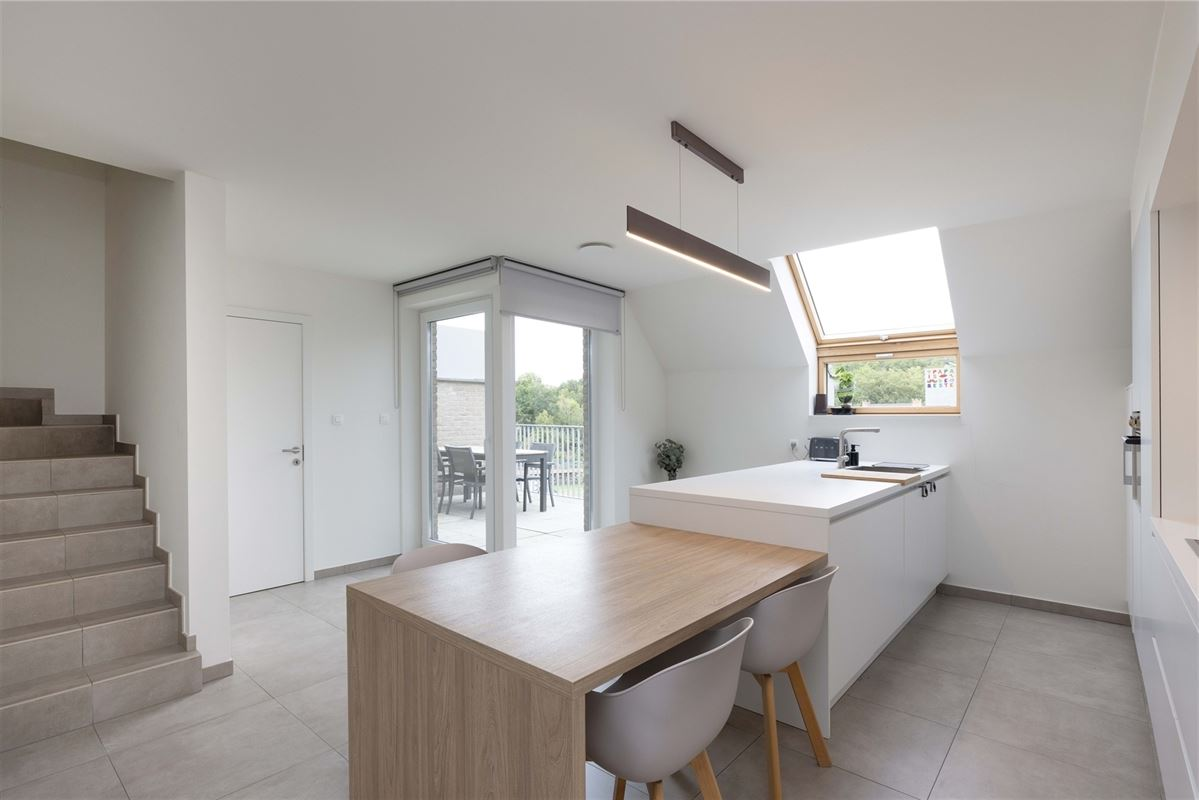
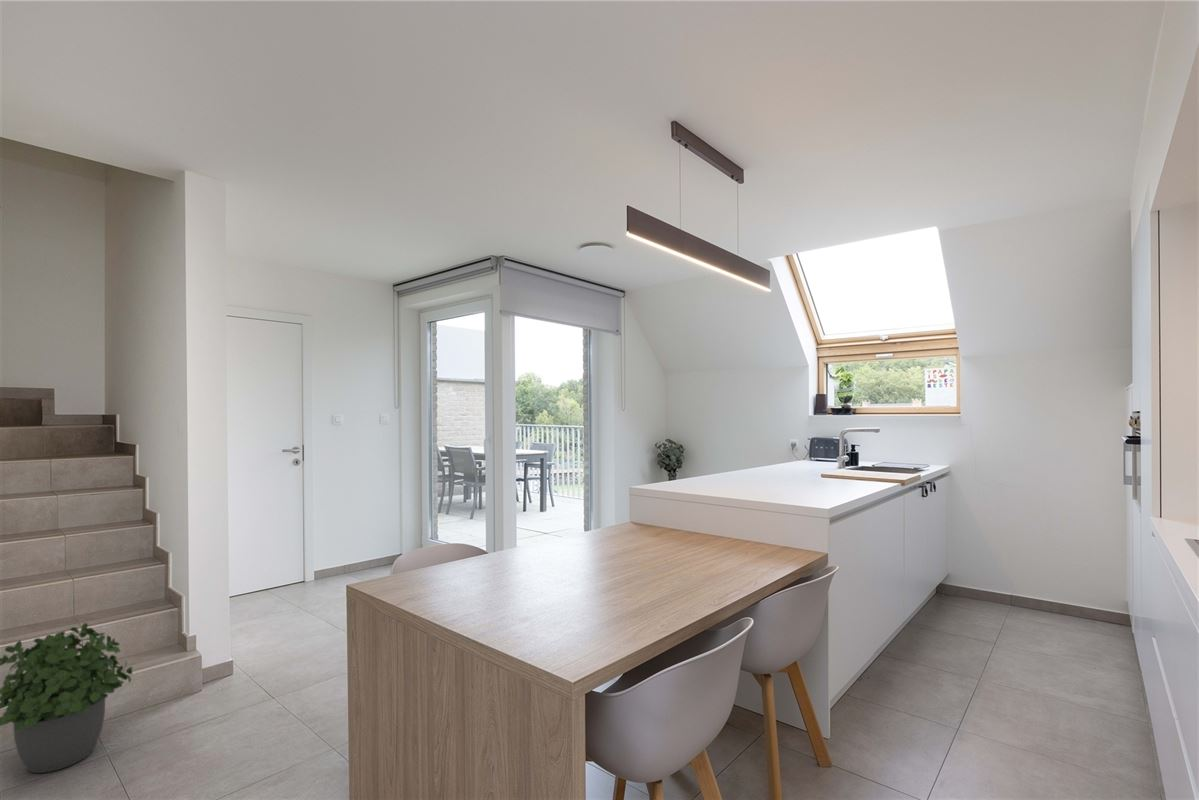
+ potted plant (62, 693)
